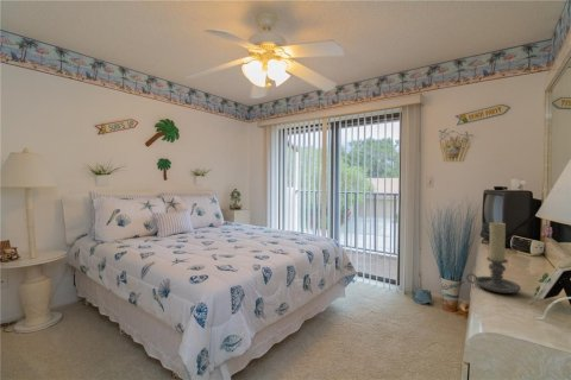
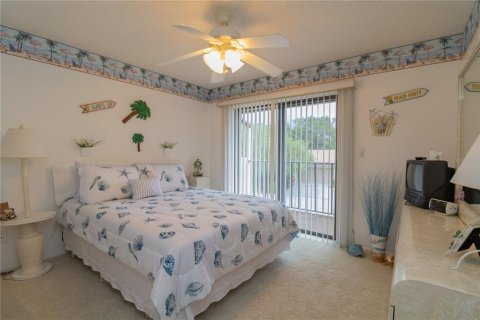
- candle holder (491, 254)
